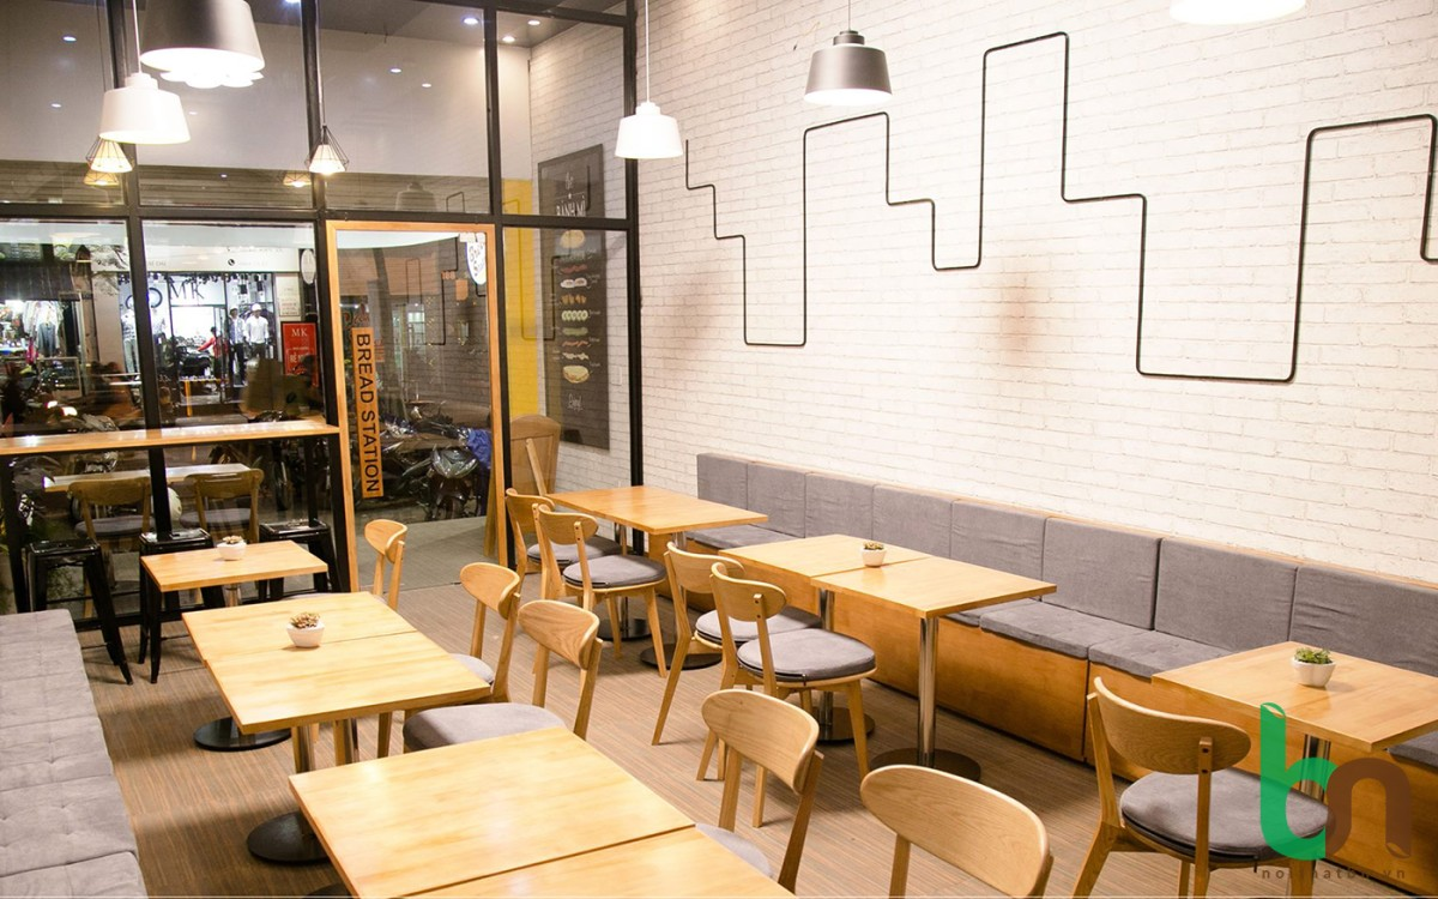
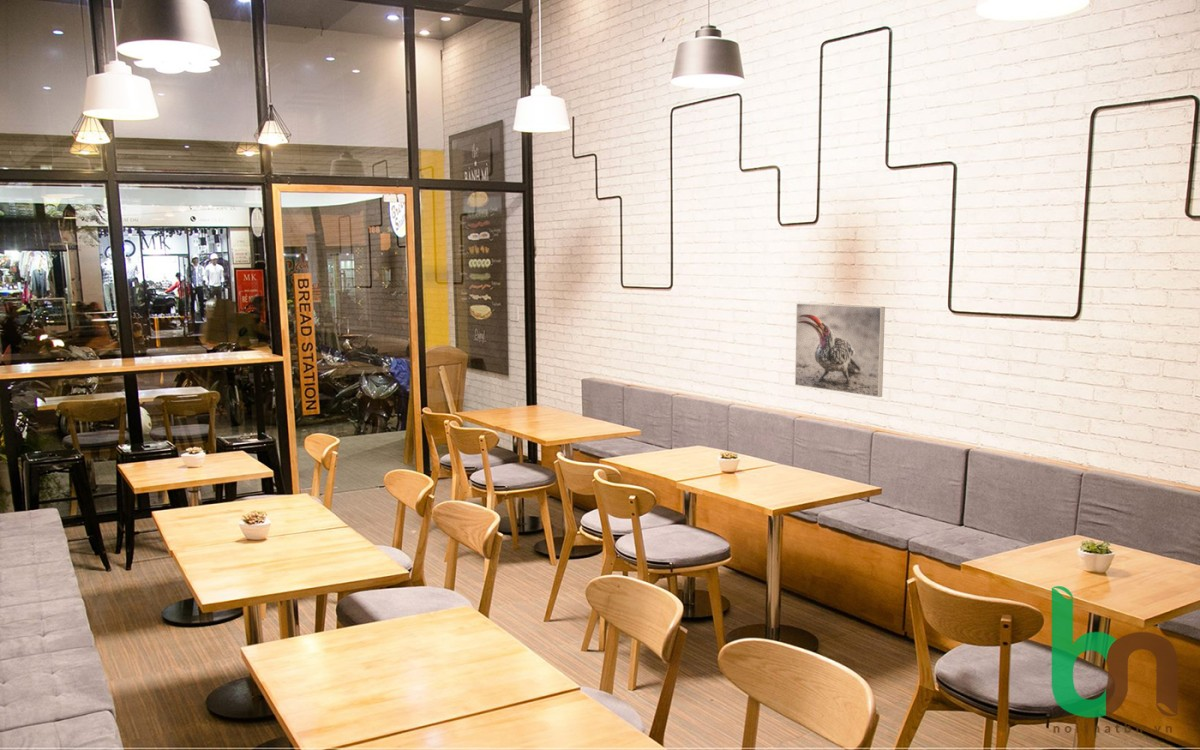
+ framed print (837, 348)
